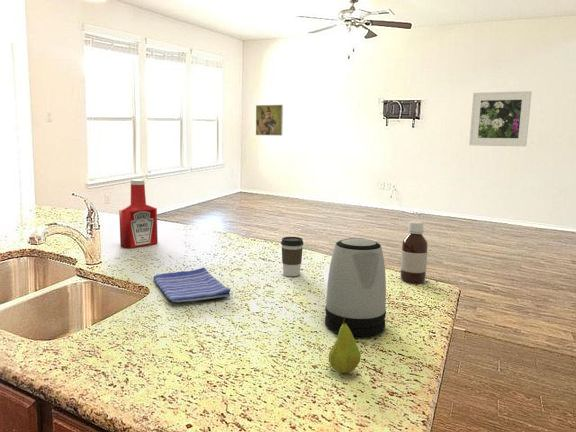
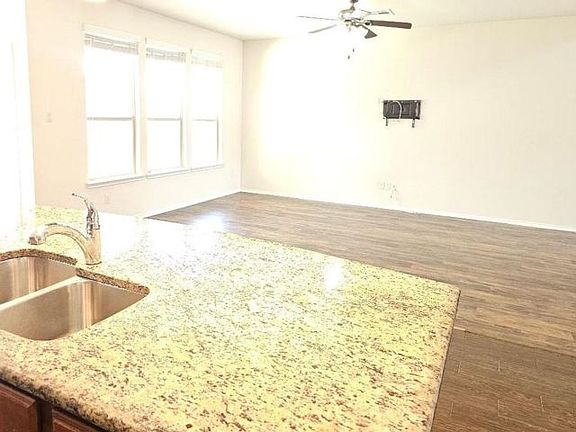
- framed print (499, 119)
- kettle (353, 280)
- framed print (269, 120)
- soap bottle (138, 212)
- dish towel (190, 283)
- coffee cup (291, 256)
- fruit (344, 343)
- bottle (414, 252)
